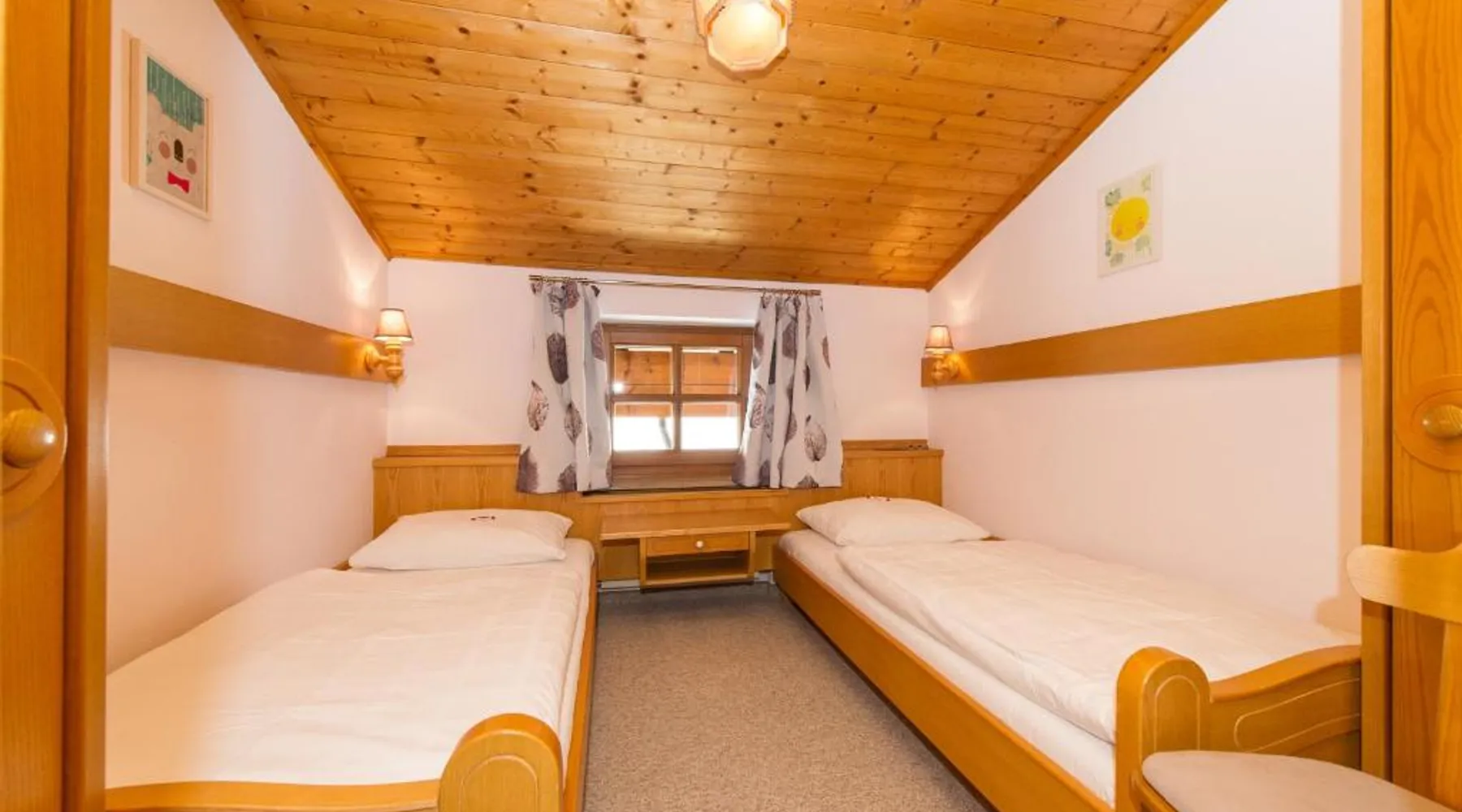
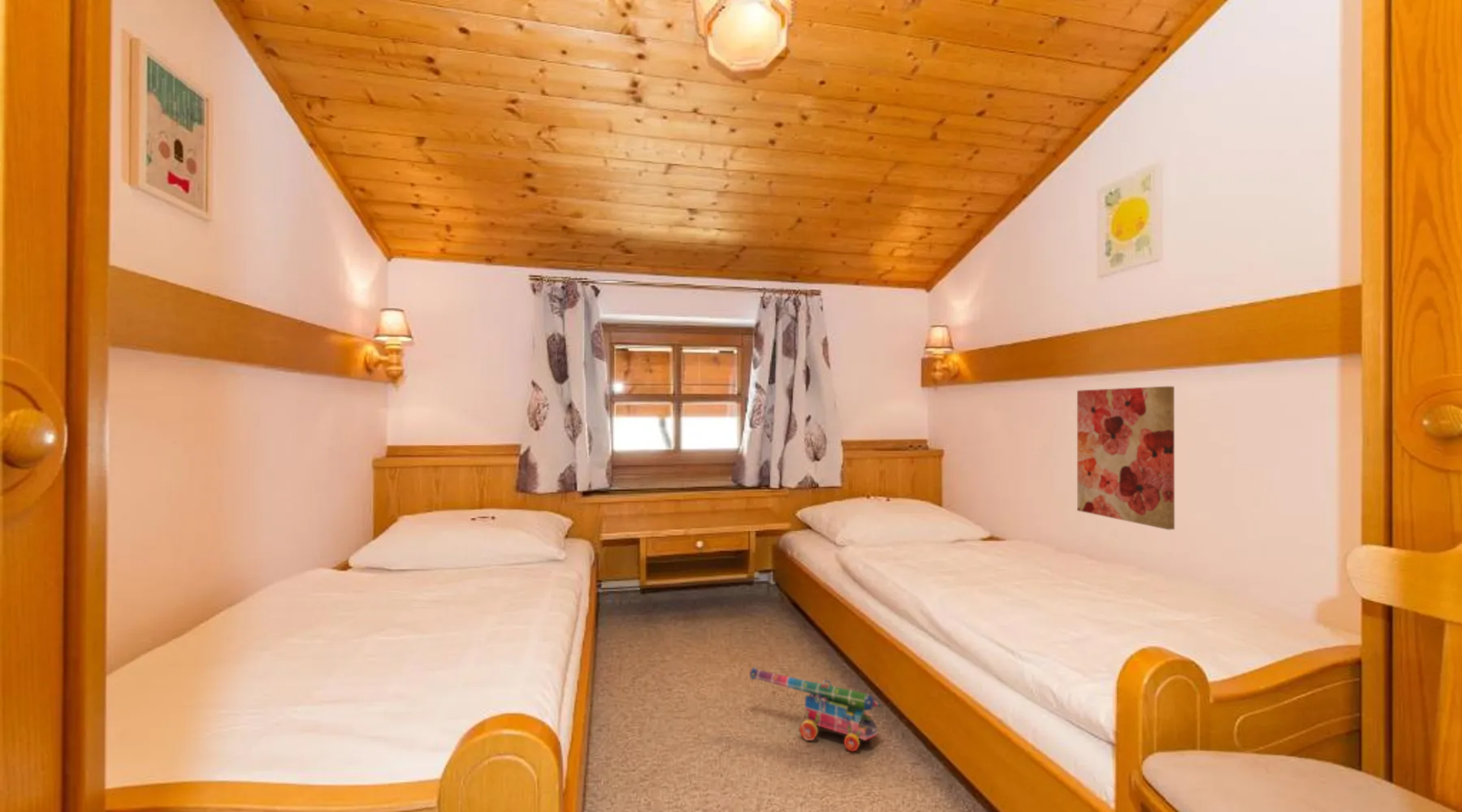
+ toy cannon (812, 703)
+ wall art (1121, 453)
